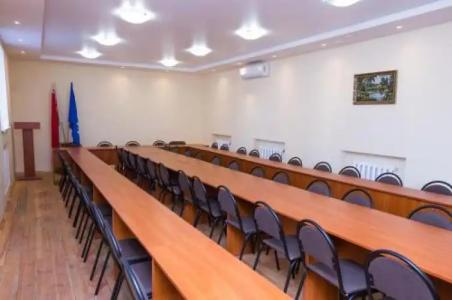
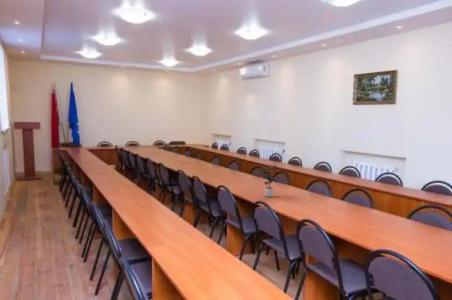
+ potted plant (268, 179)
